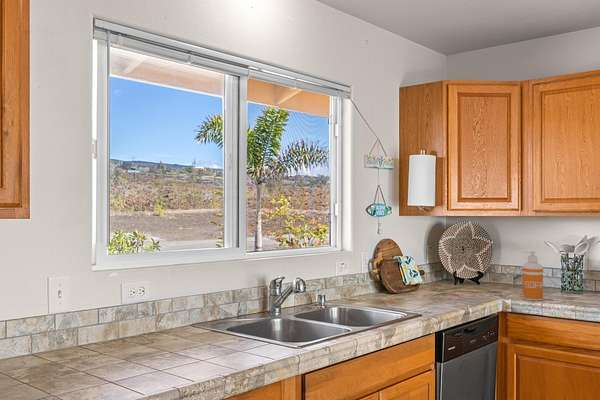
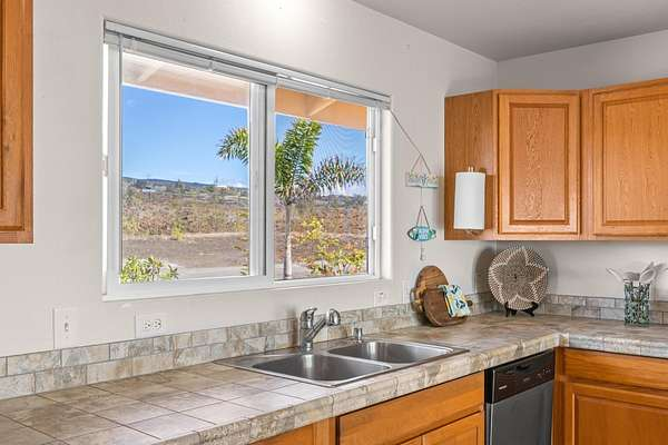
- soap dispenser (532, 275)
